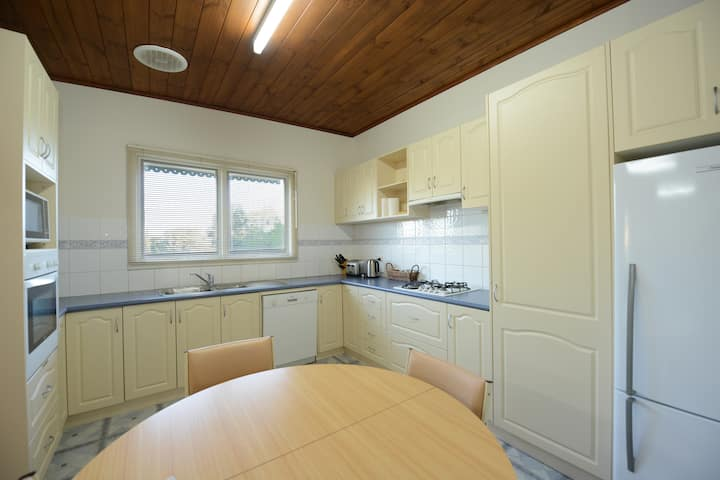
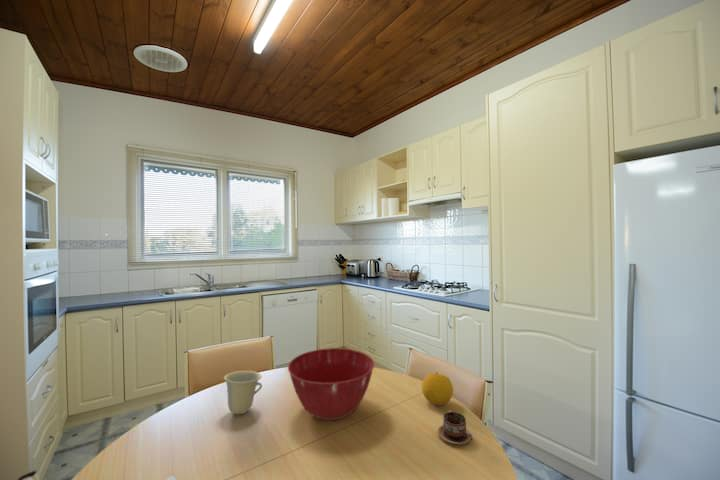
+ cup (243, 391)
+ fruit (437, 388)
+ cup (454, 425)
+ mixing bowl (332, 385)
